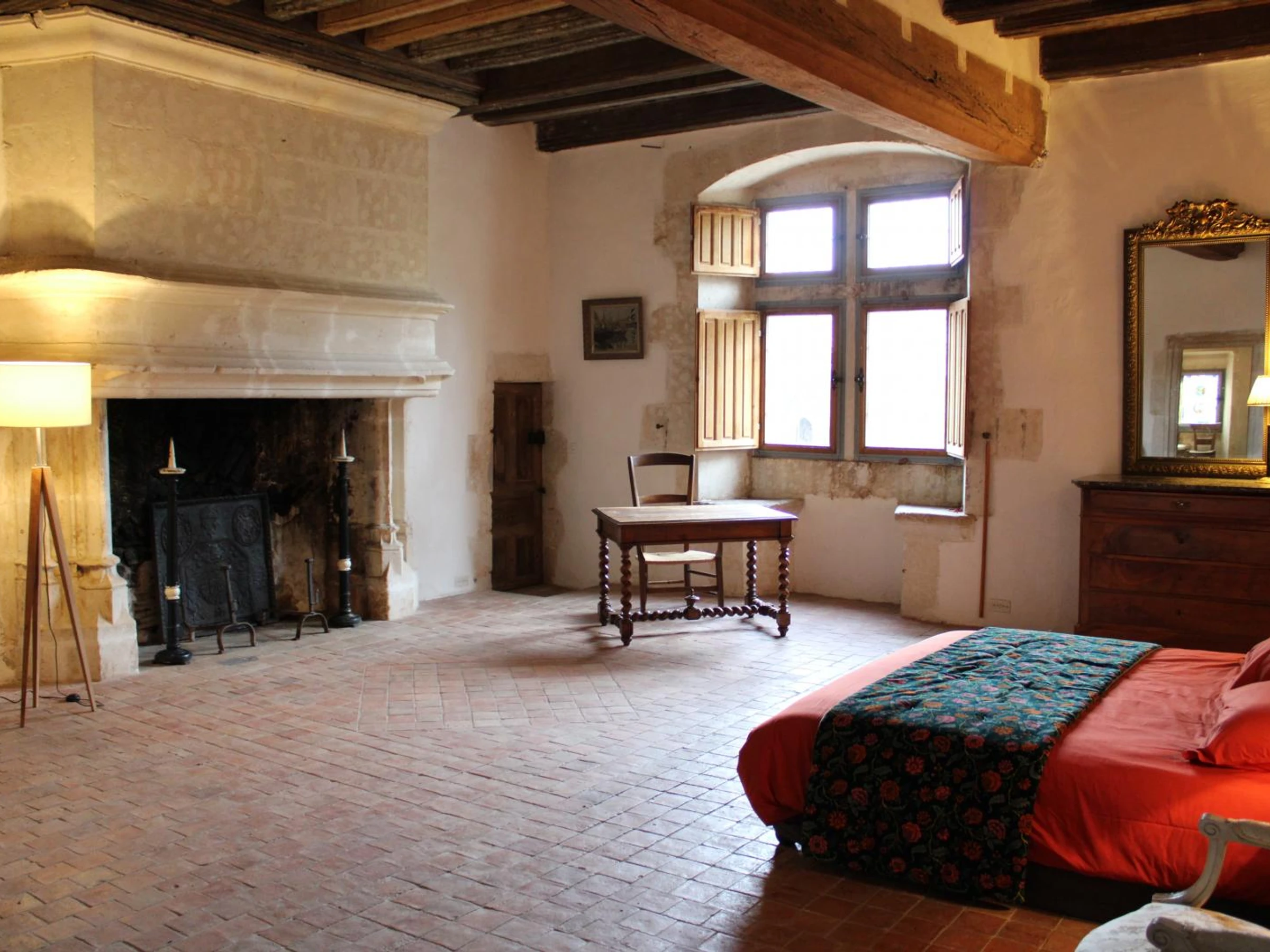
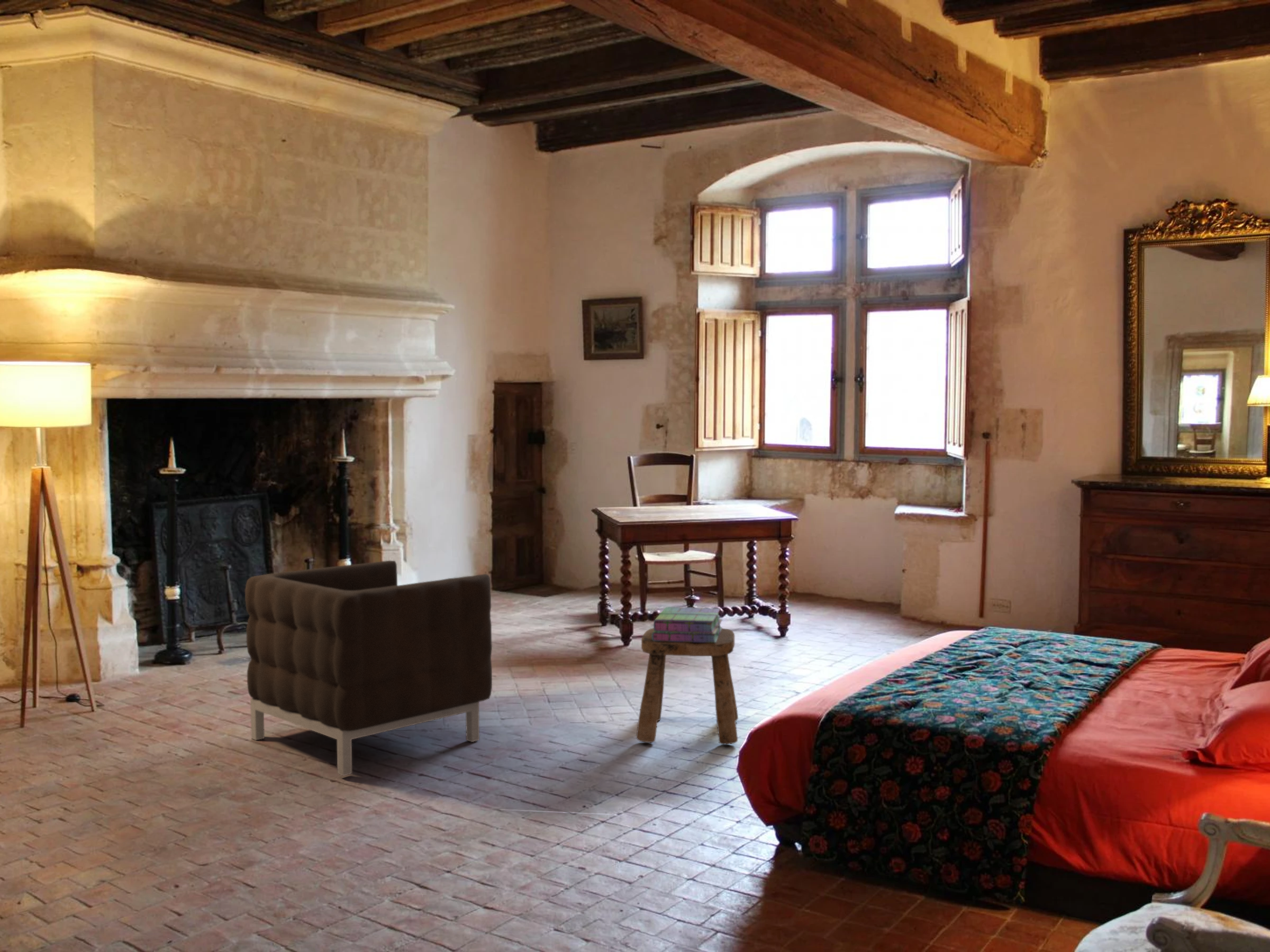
+ armchair (373, 656)
+ stack of books (688, 624)
+ stool (664, 683)
